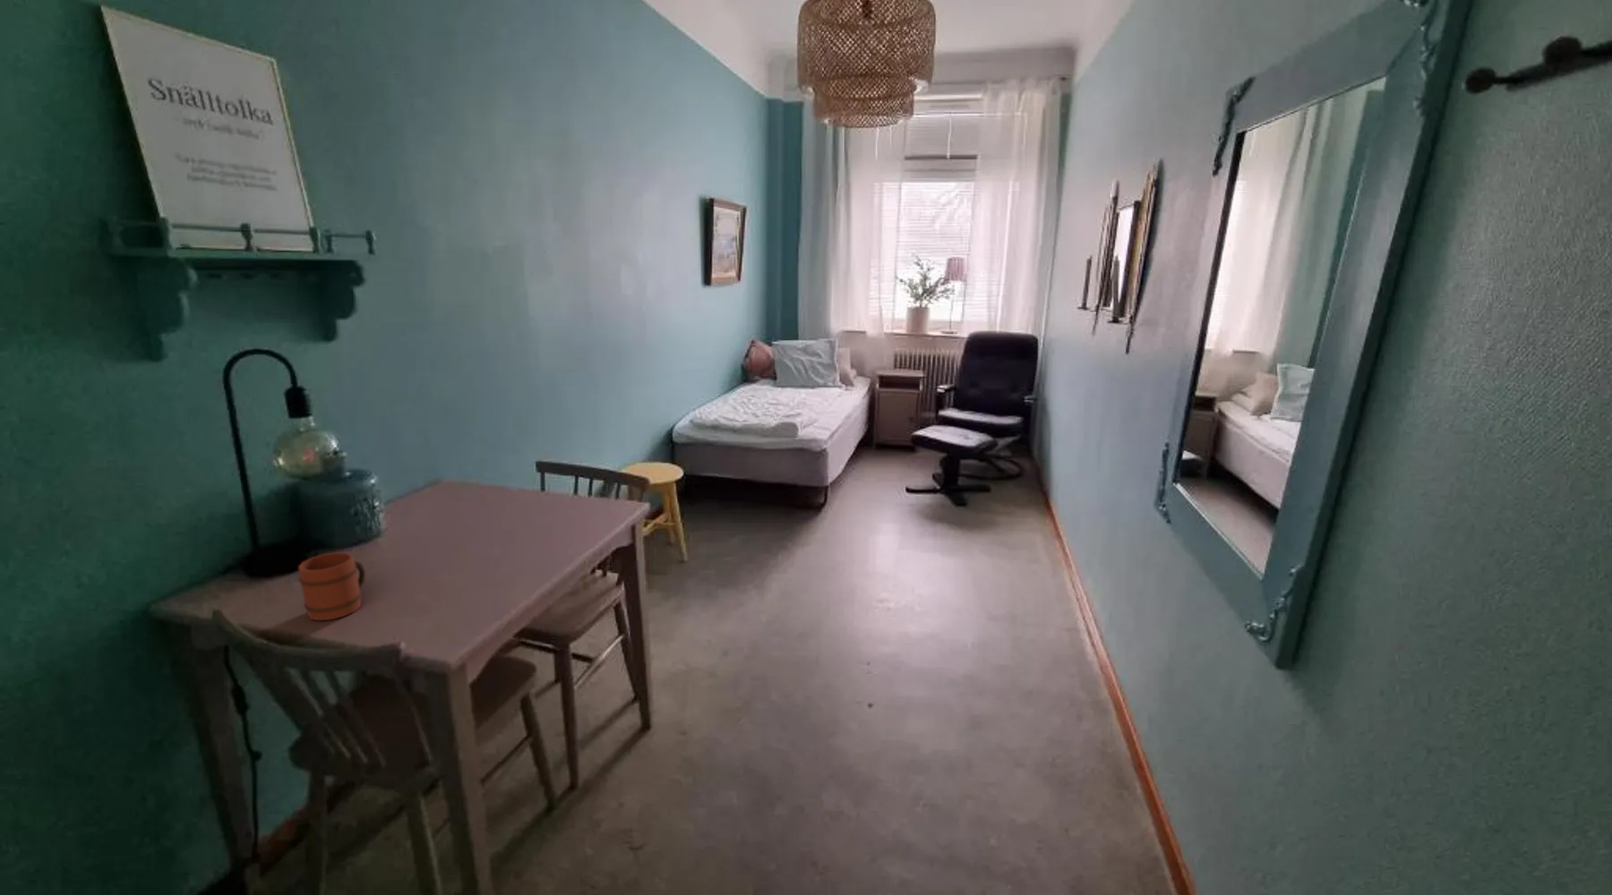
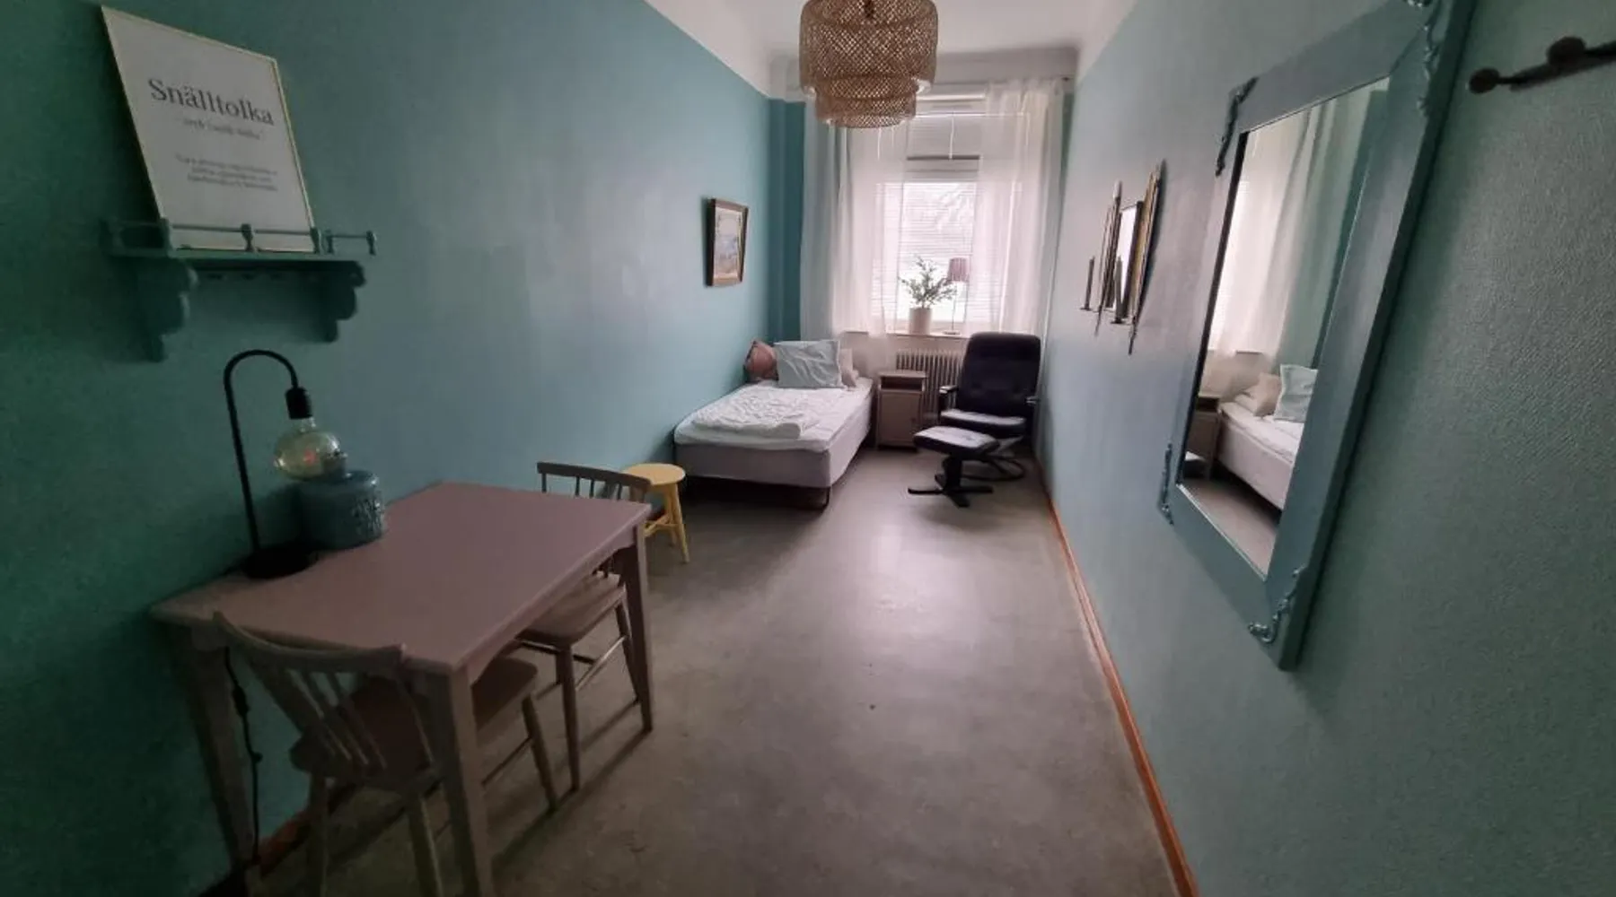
- mug (336, 583)
